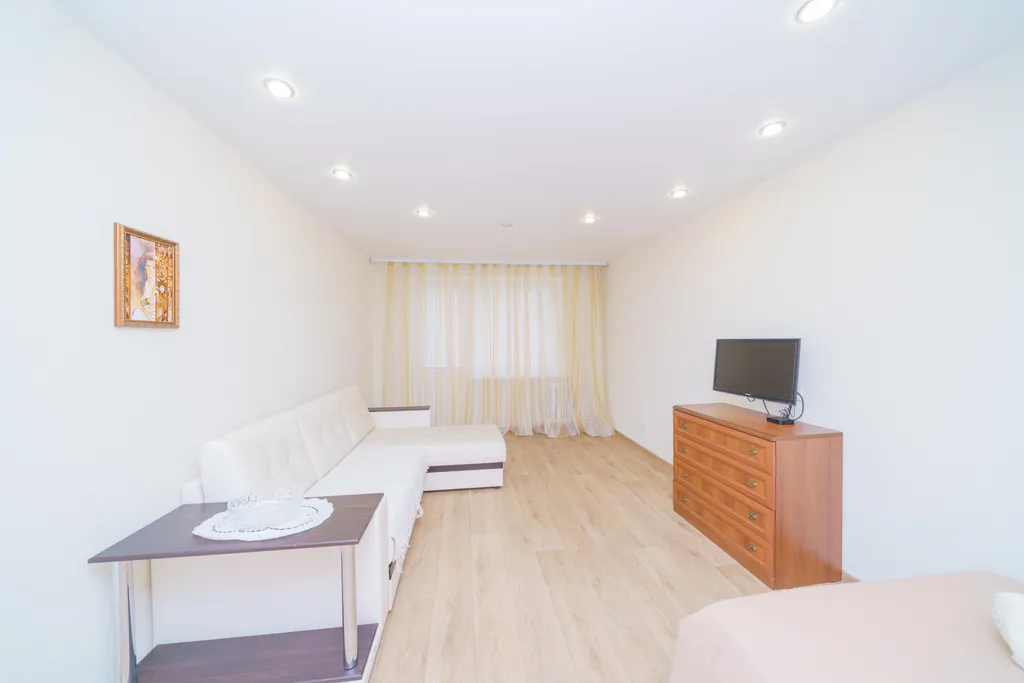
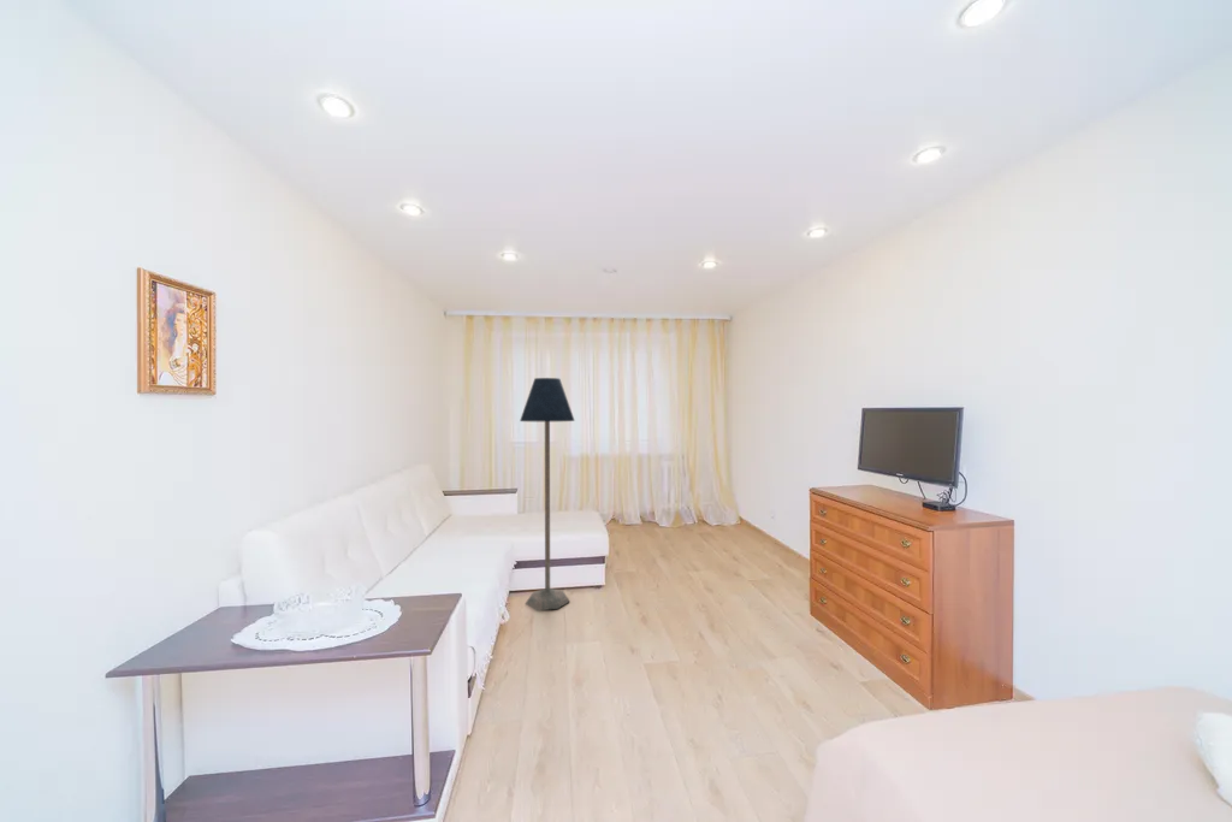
+ floor lamp (547, 489)
